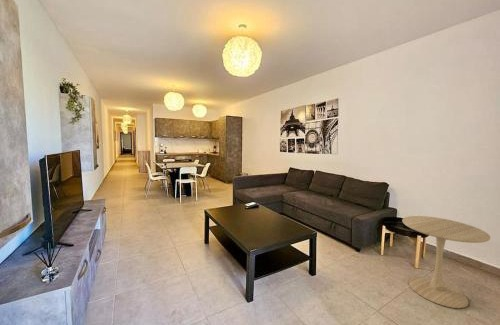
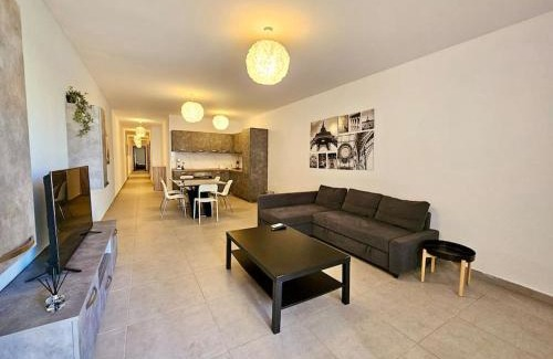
- side table (439, 259)
